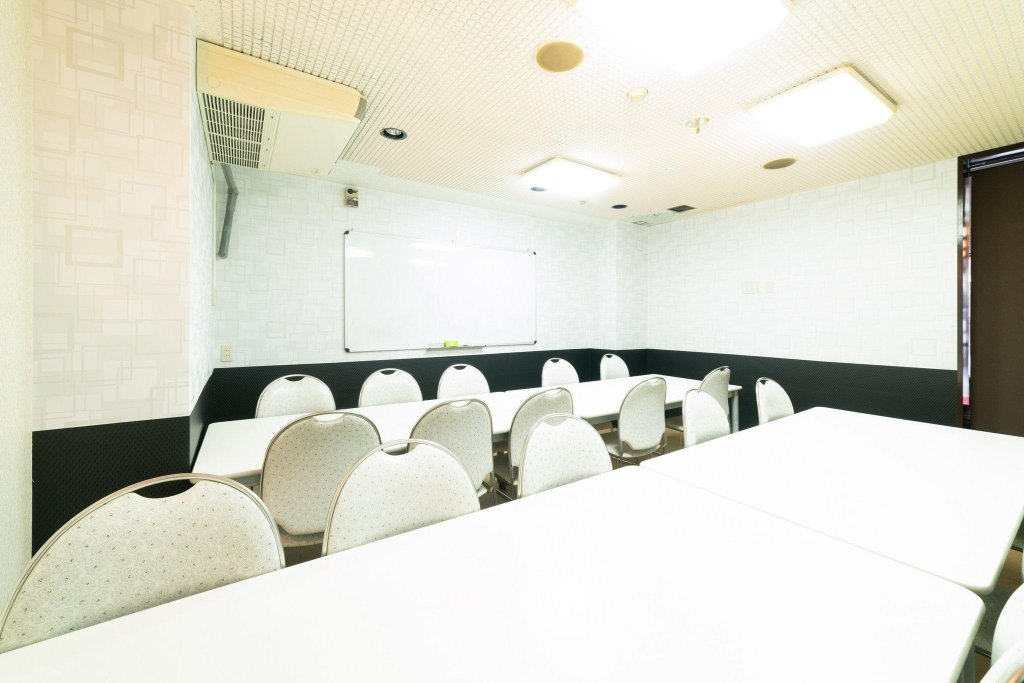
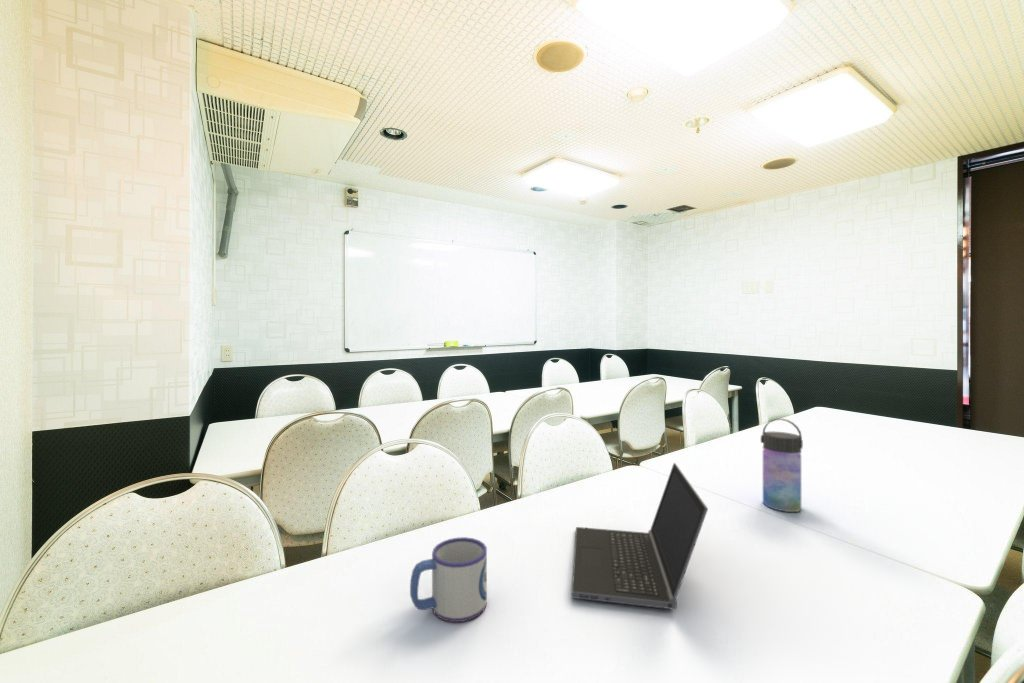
+ laptop computer (630, 531)
+ mug (449, 579)
+ water bottle (781, 462)
